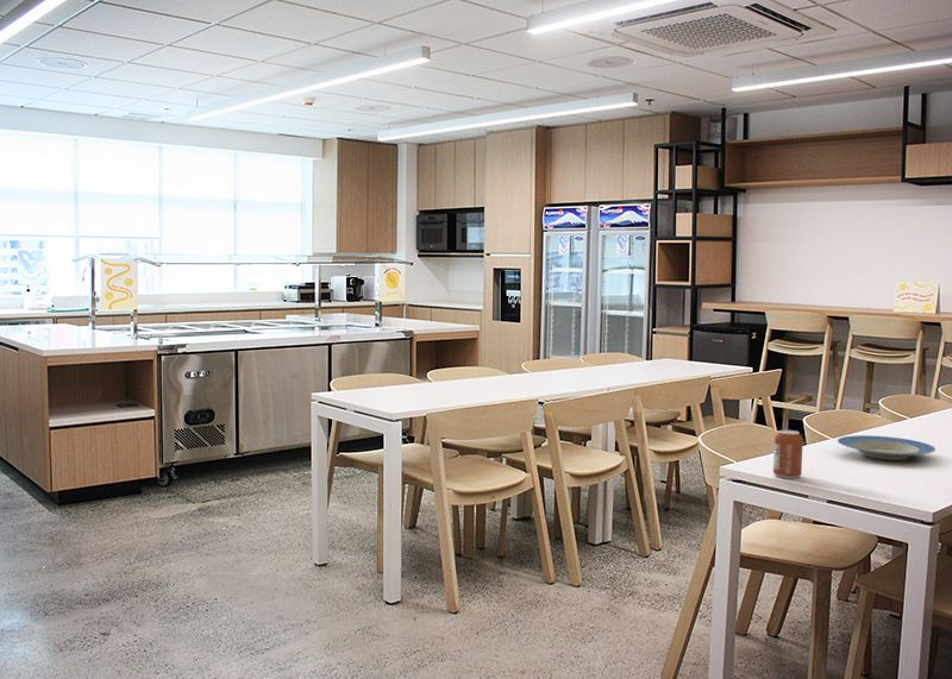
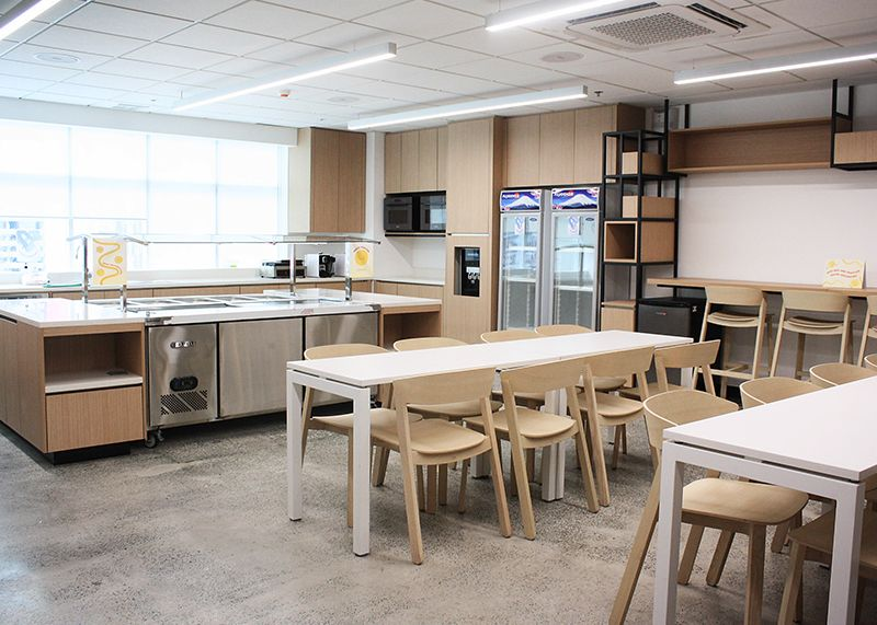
- plate (884, 449)
- can (788, 453)
